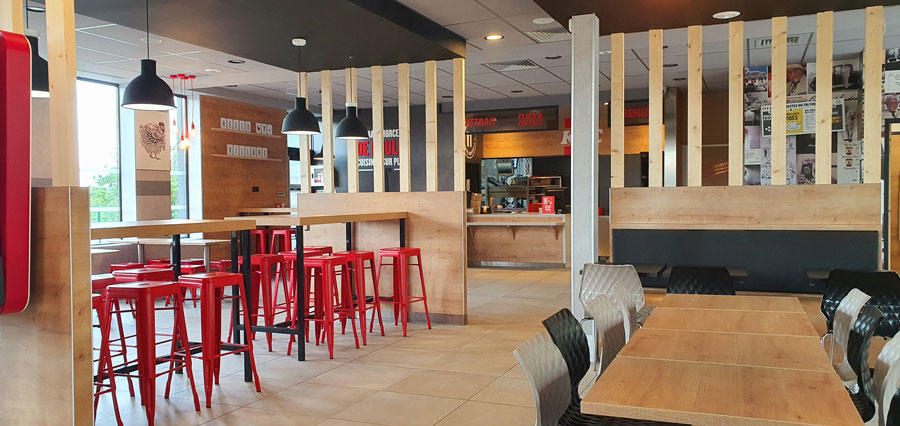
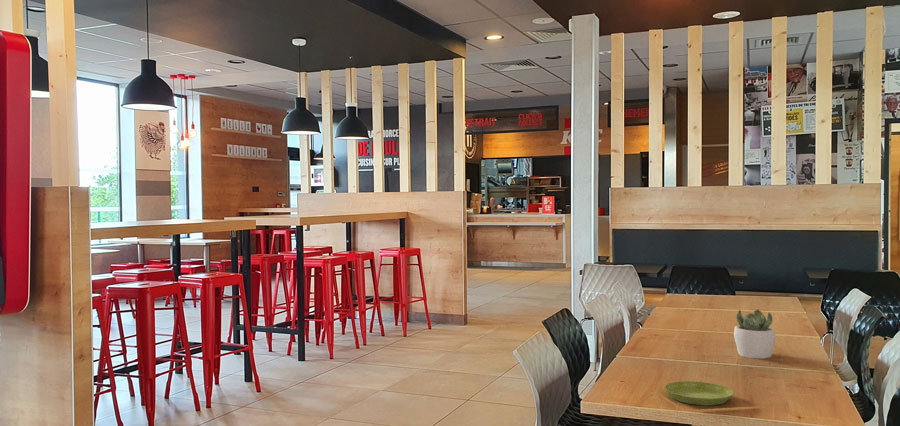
+ saucer (698, 393)
+ succulent plant (754, 333)
